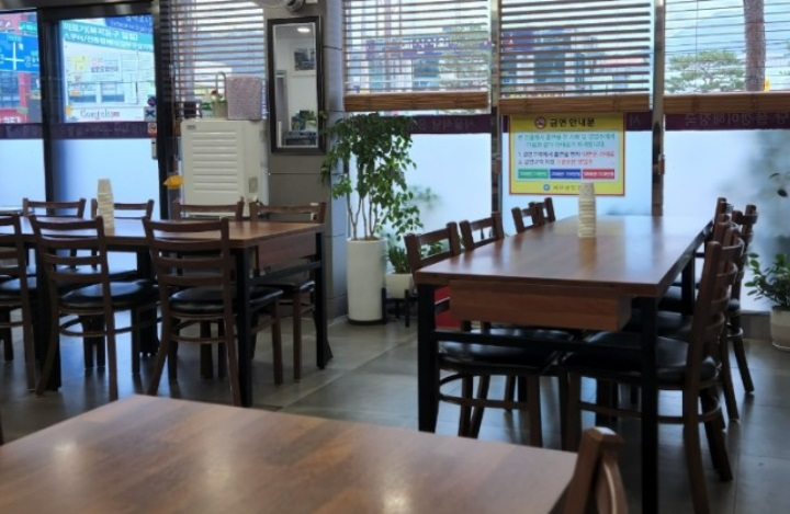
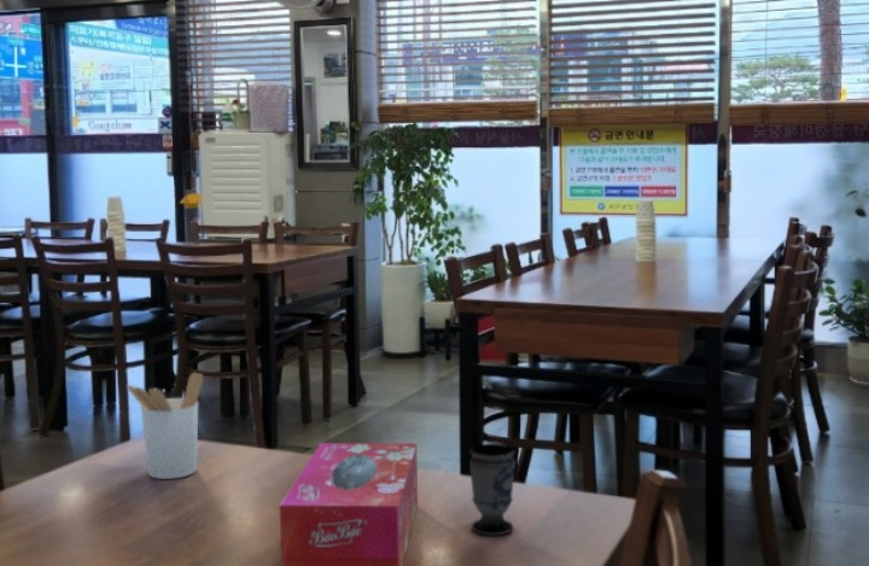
+ utensil holder (163, 425)
+ cup (492, 488)
+ tissue box (355, 504)
